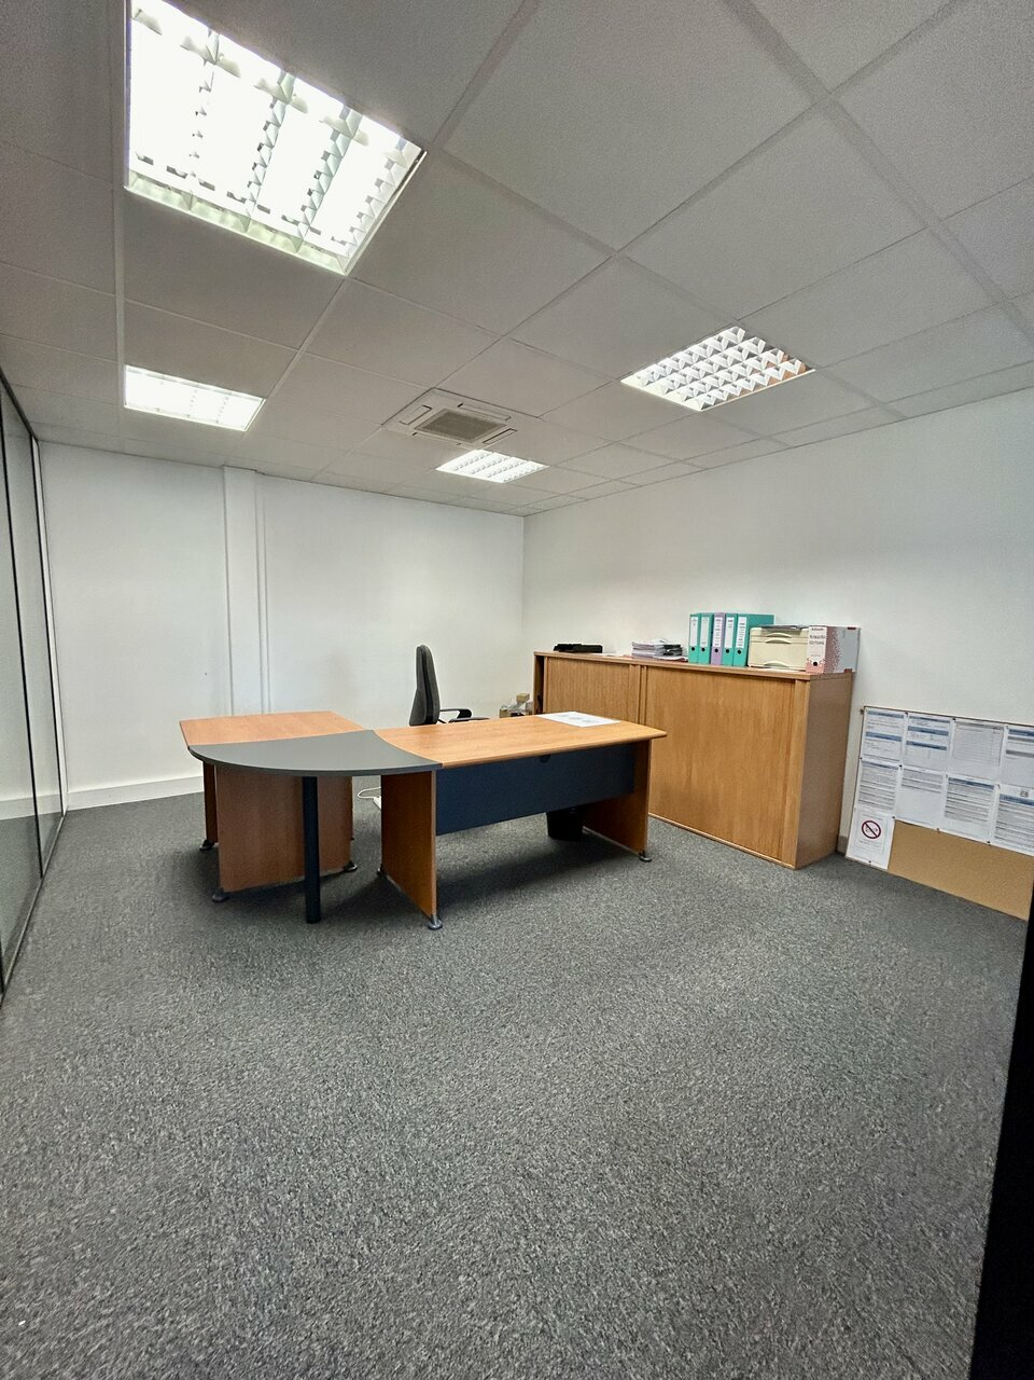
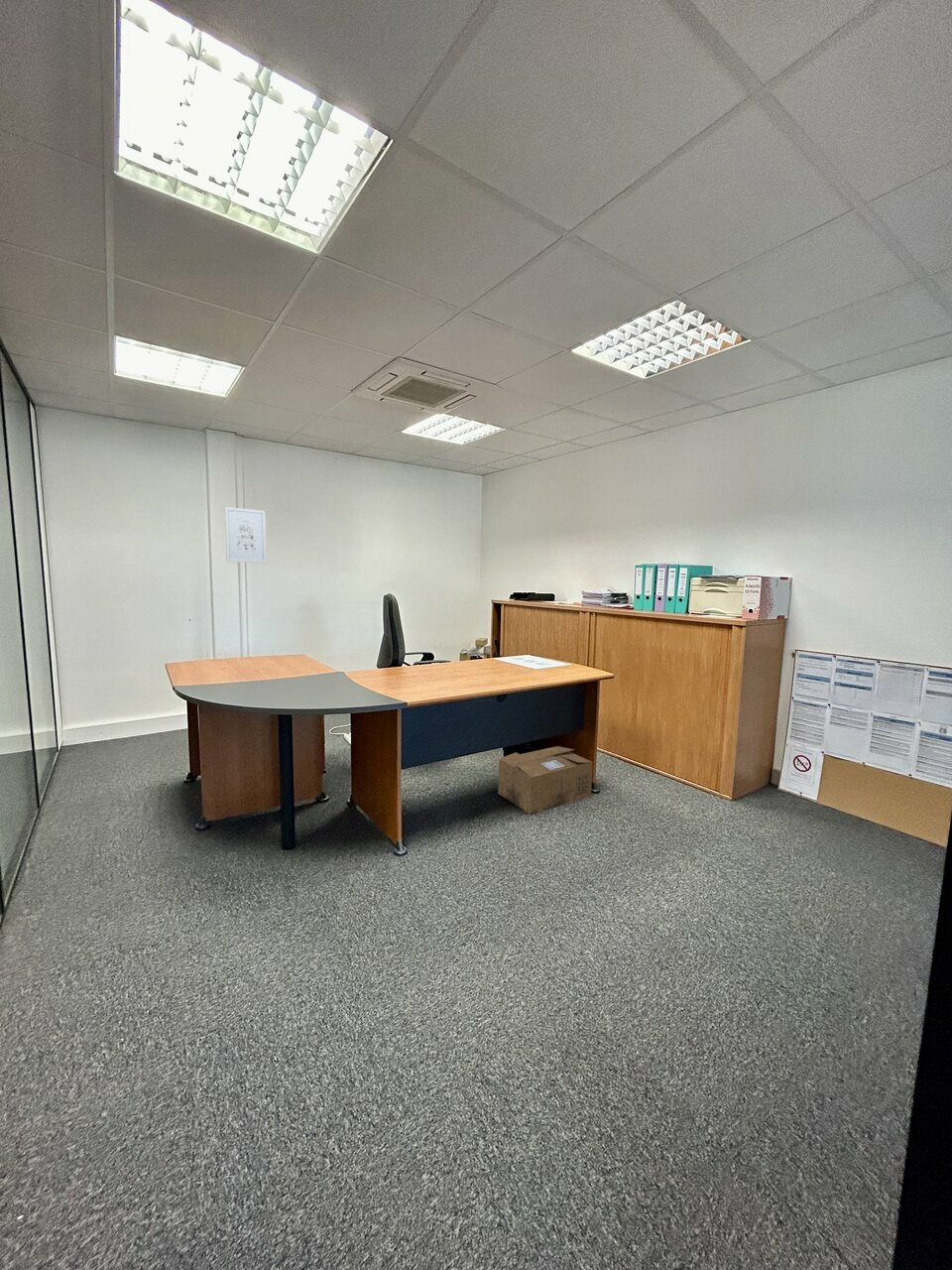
+ wall art (246, 536)
+ cardboard box (544, 775)
